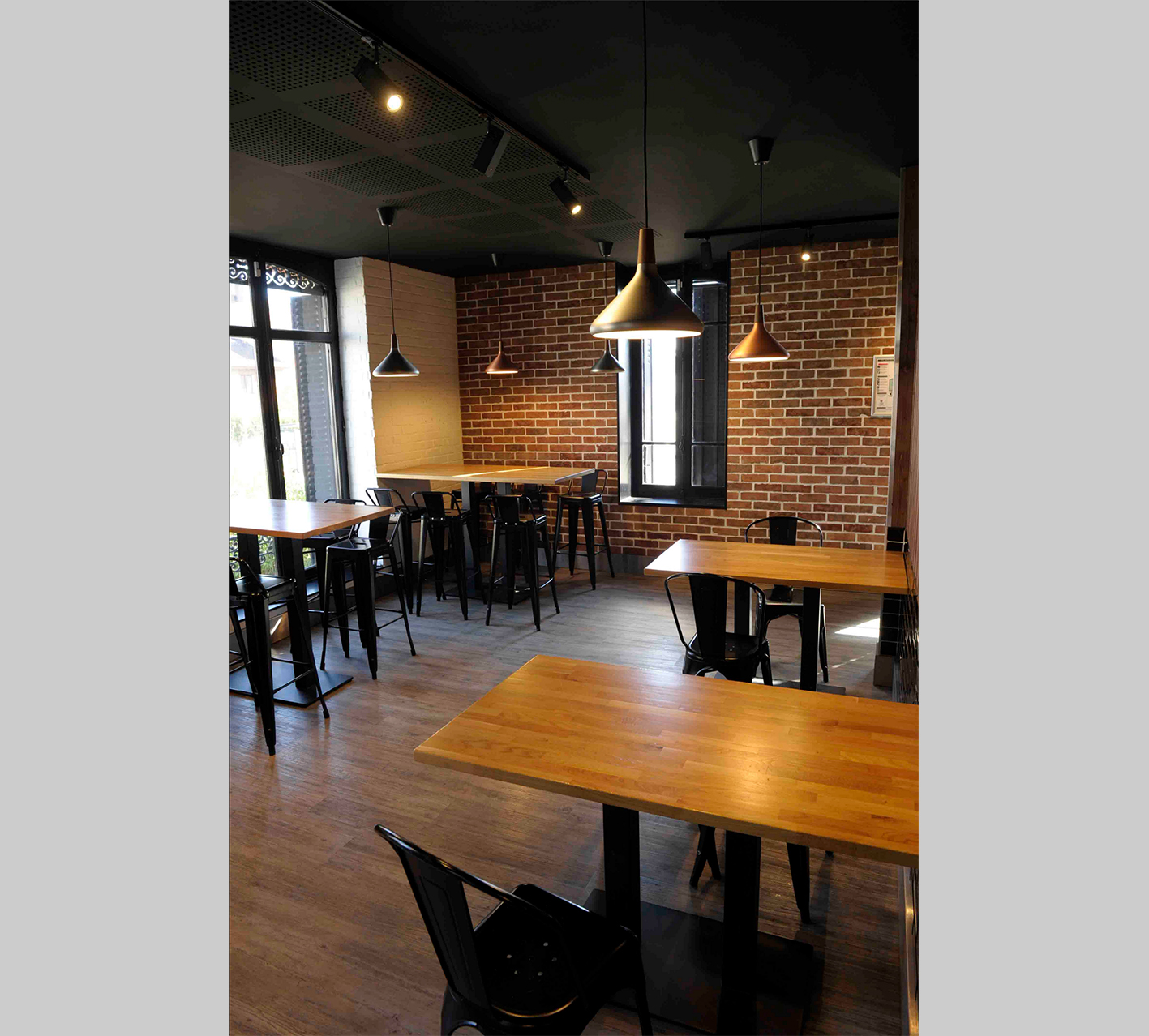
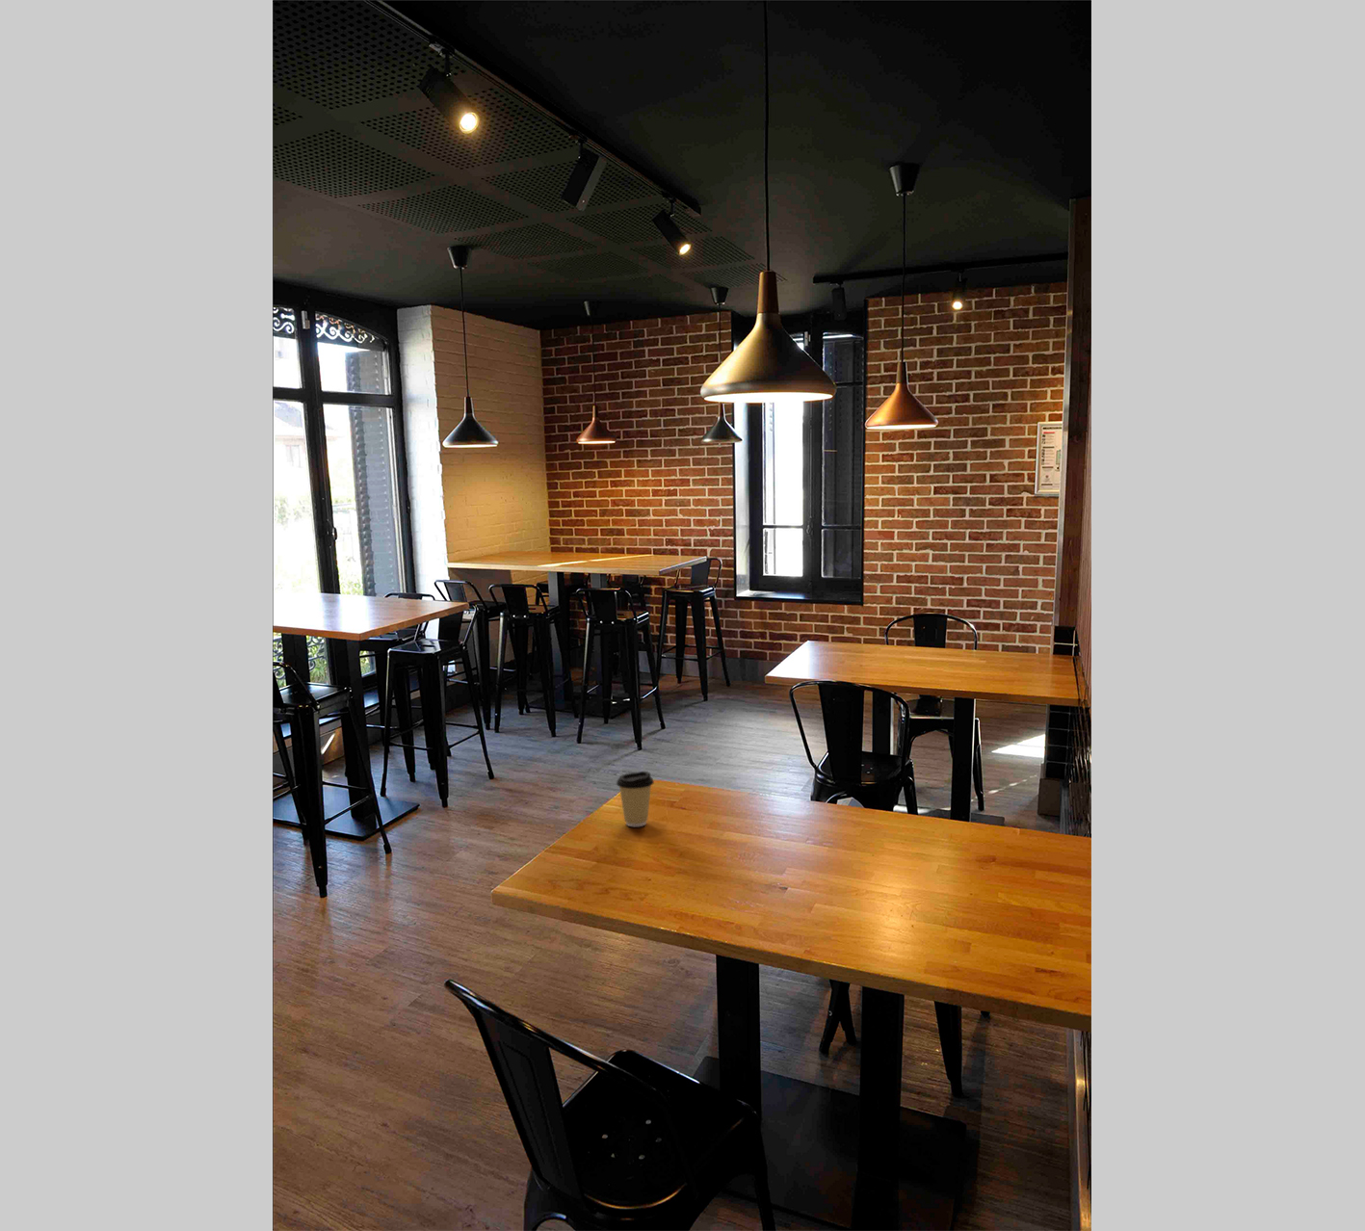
+ coffee cup (634, 798)
